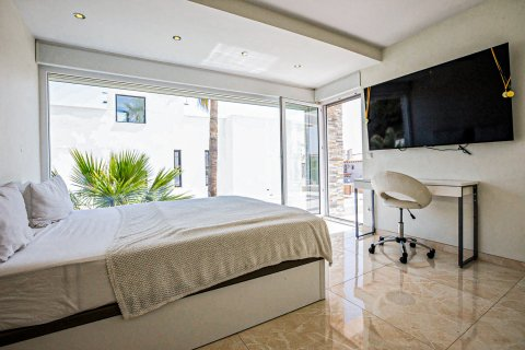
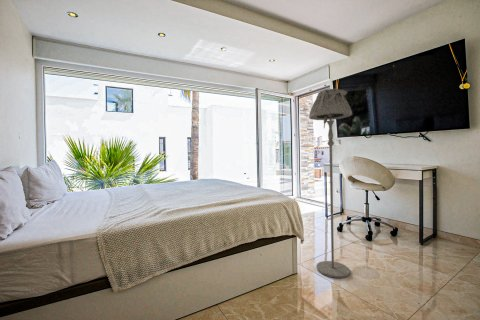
+ floor lamp (331, 180)
